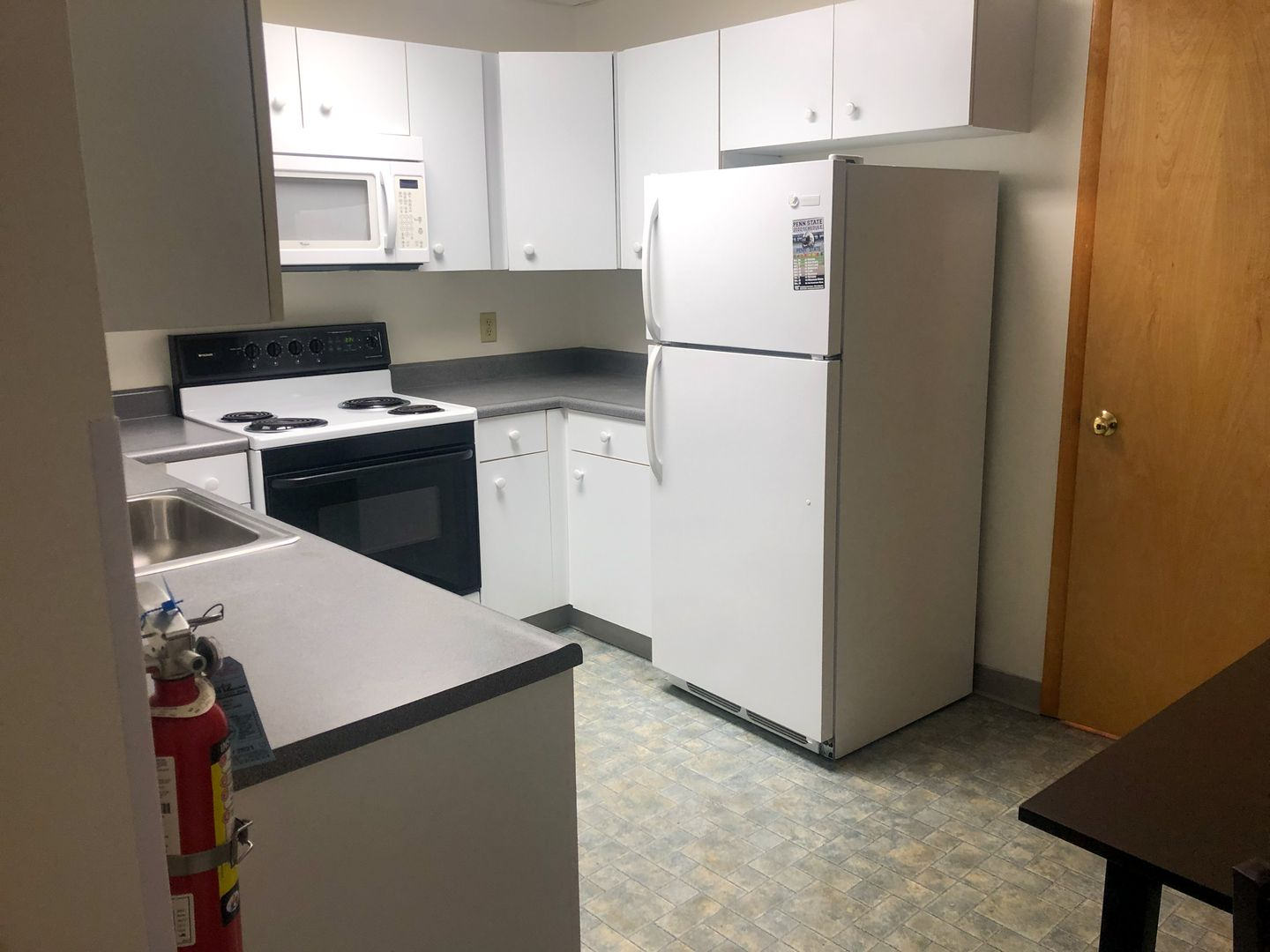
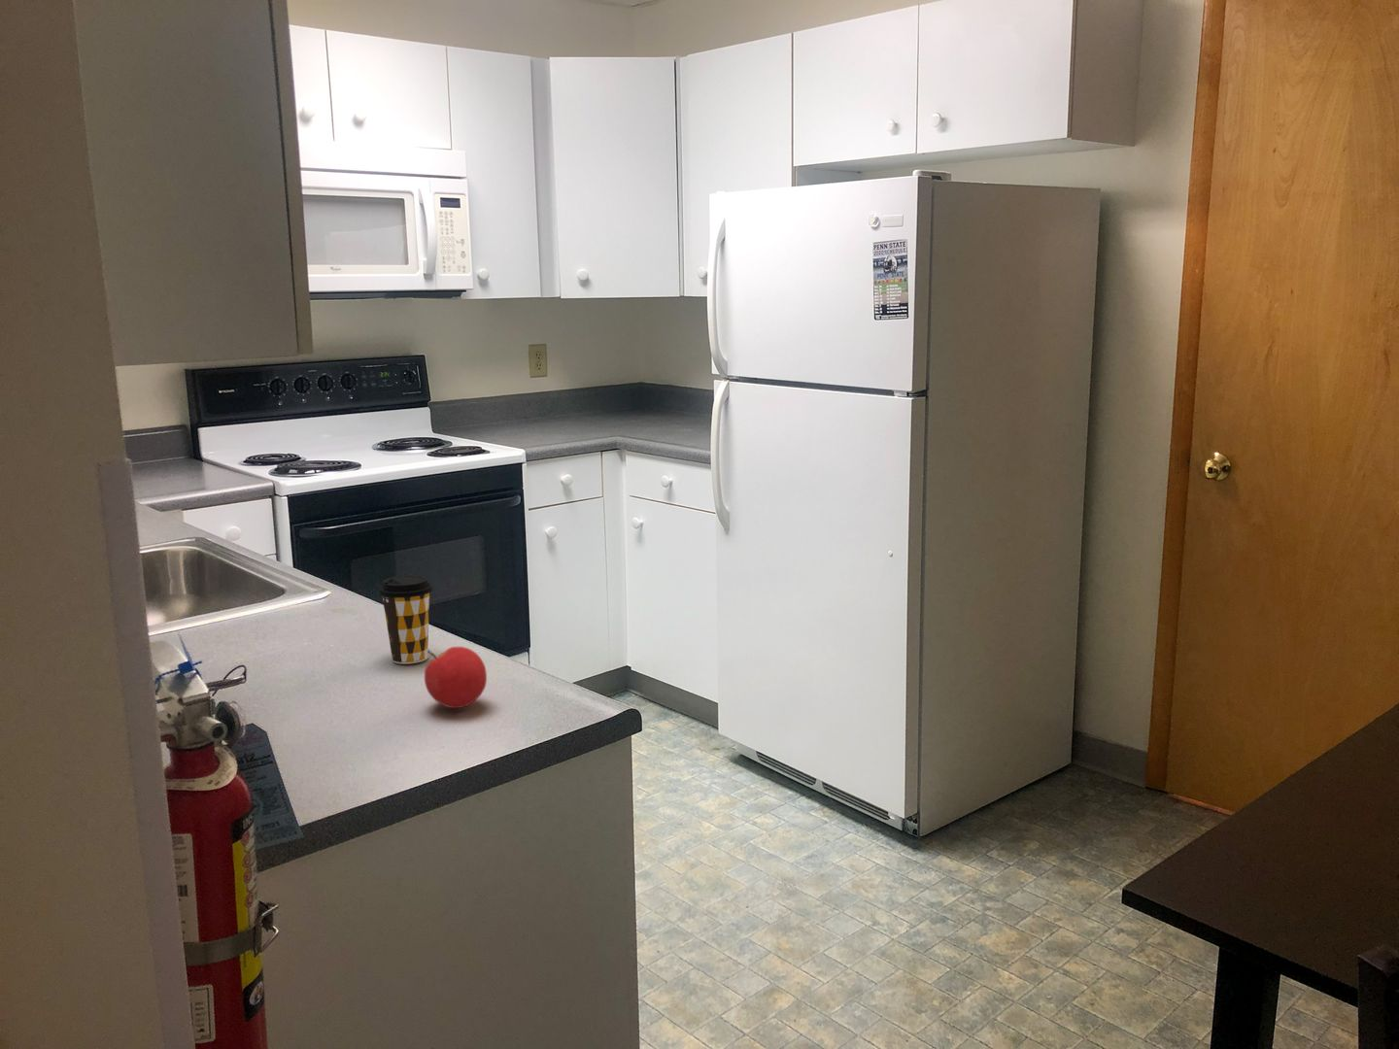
+ coffee cup (408, 619)
+ fruit (455, 677)
